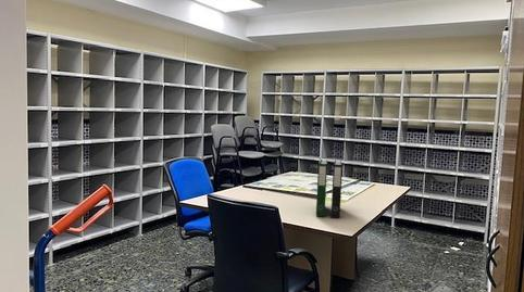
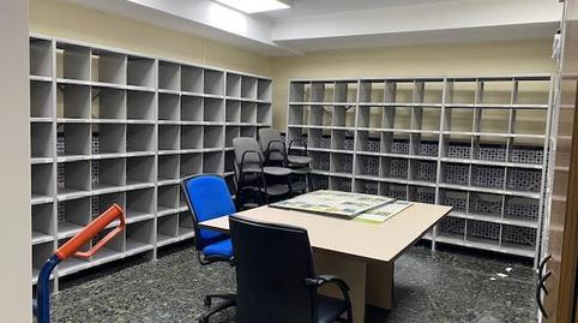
- binder (333, 187)
